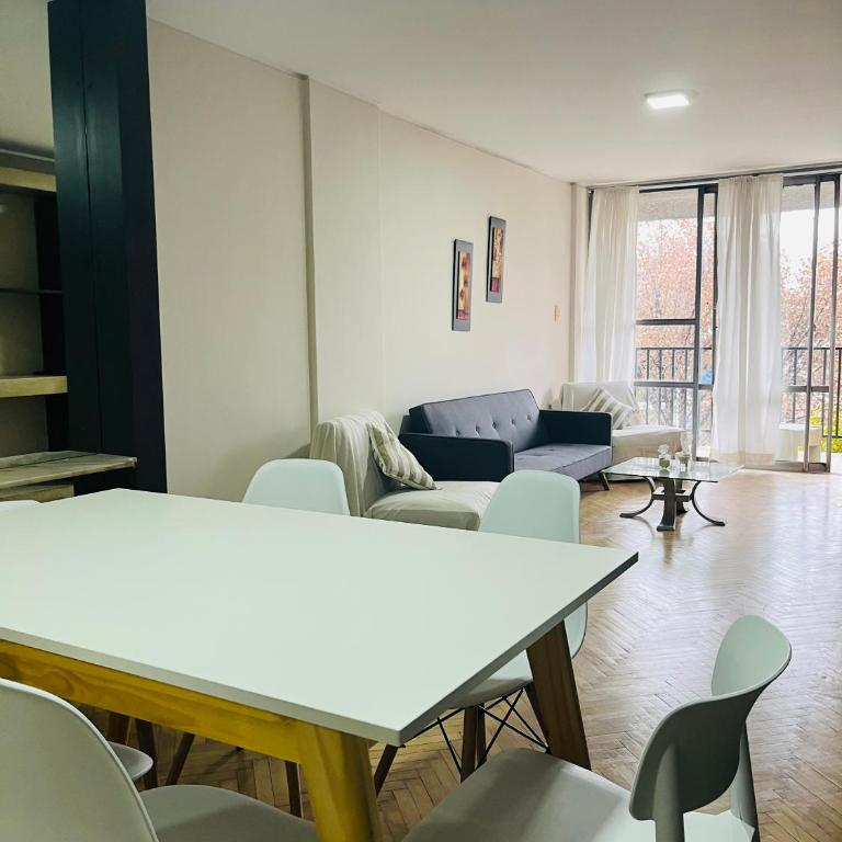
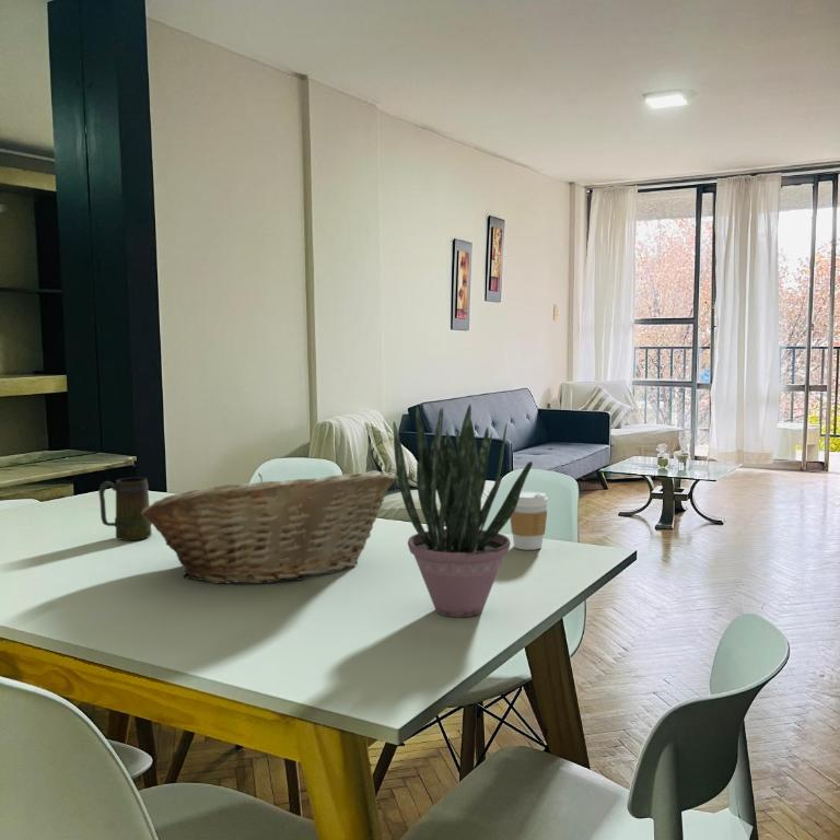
+ coffee cup (527, 520)
+ fruit basket (273, 516)
+ mug (125, 509)
+ potted plant (460, 509)
